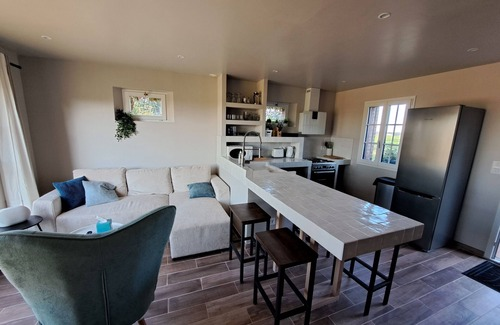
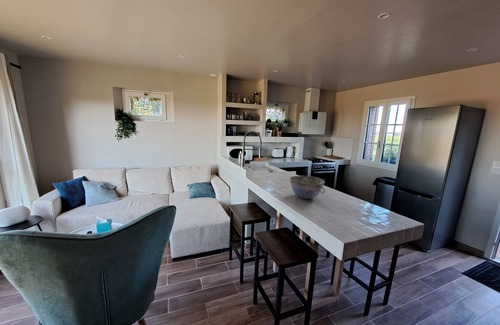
+ bowl (306, 188)
